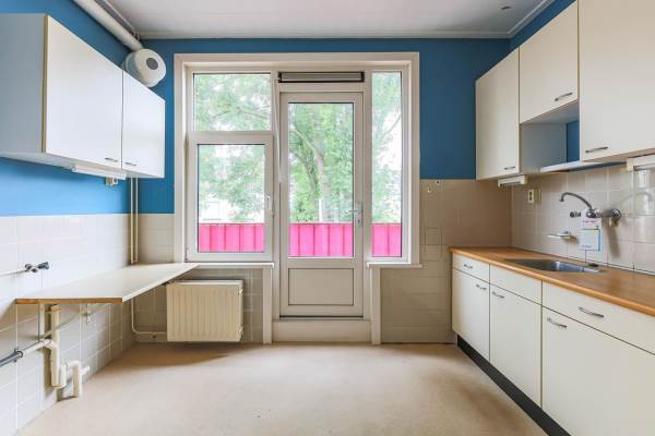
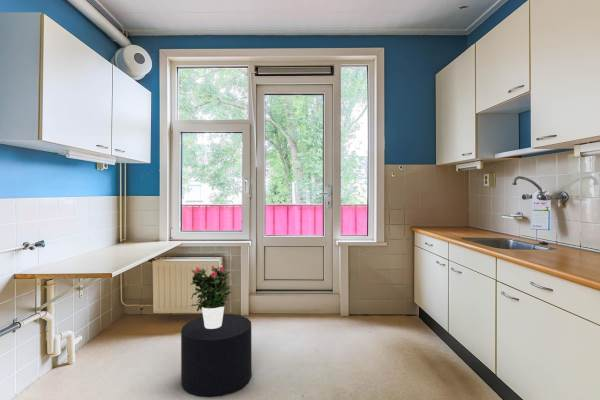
+ potted flower (211, 295)
+ stool (217, 351)
